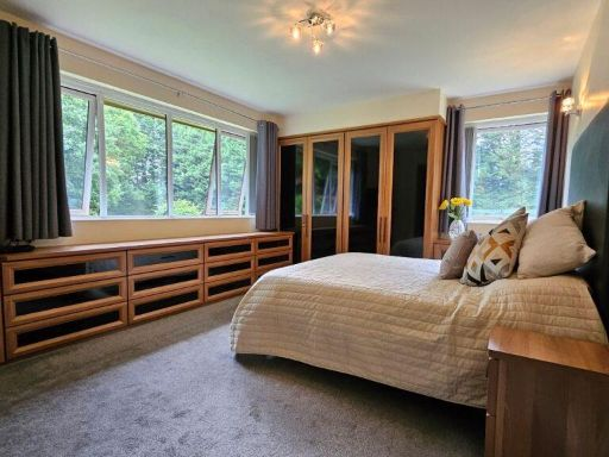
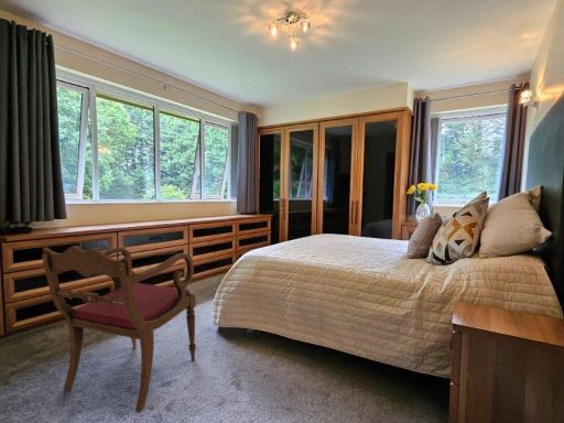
+ armchair (129, 308)
